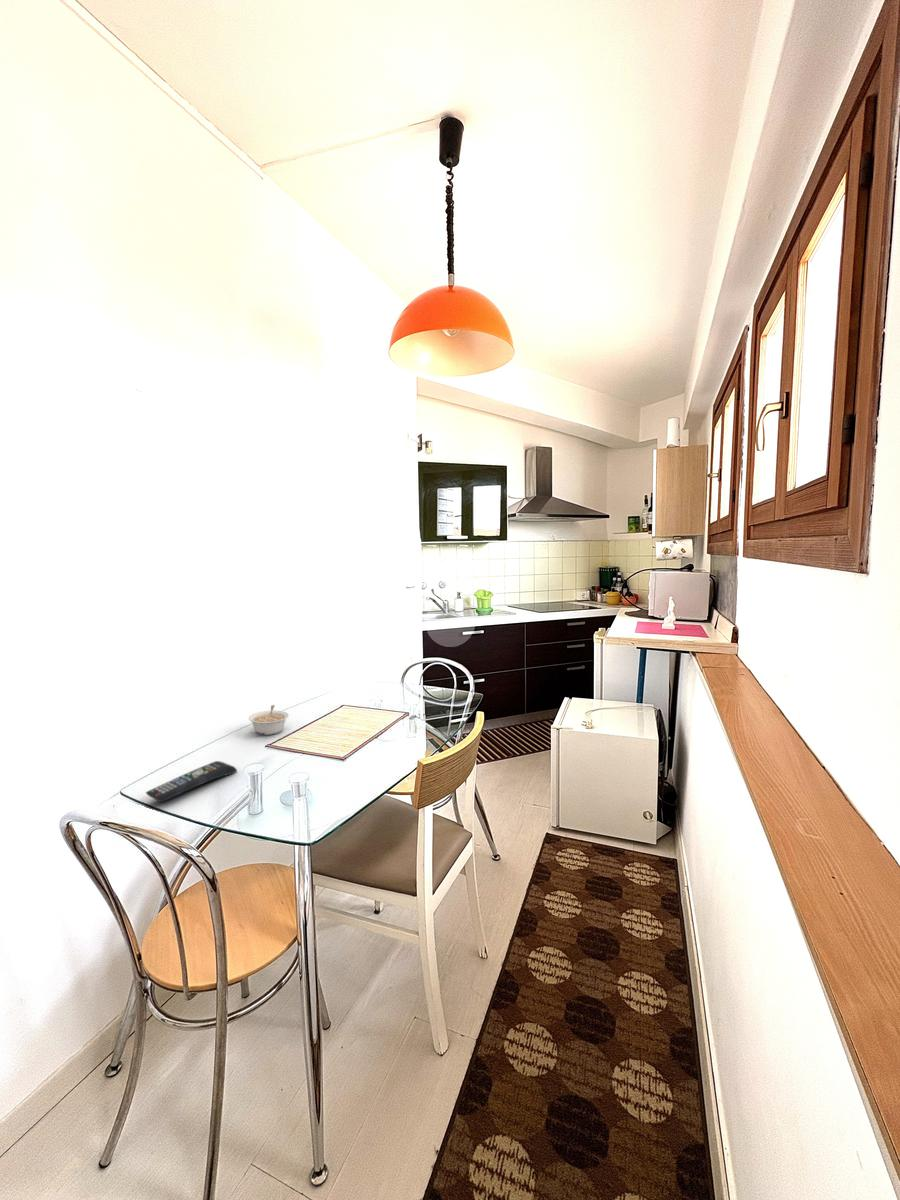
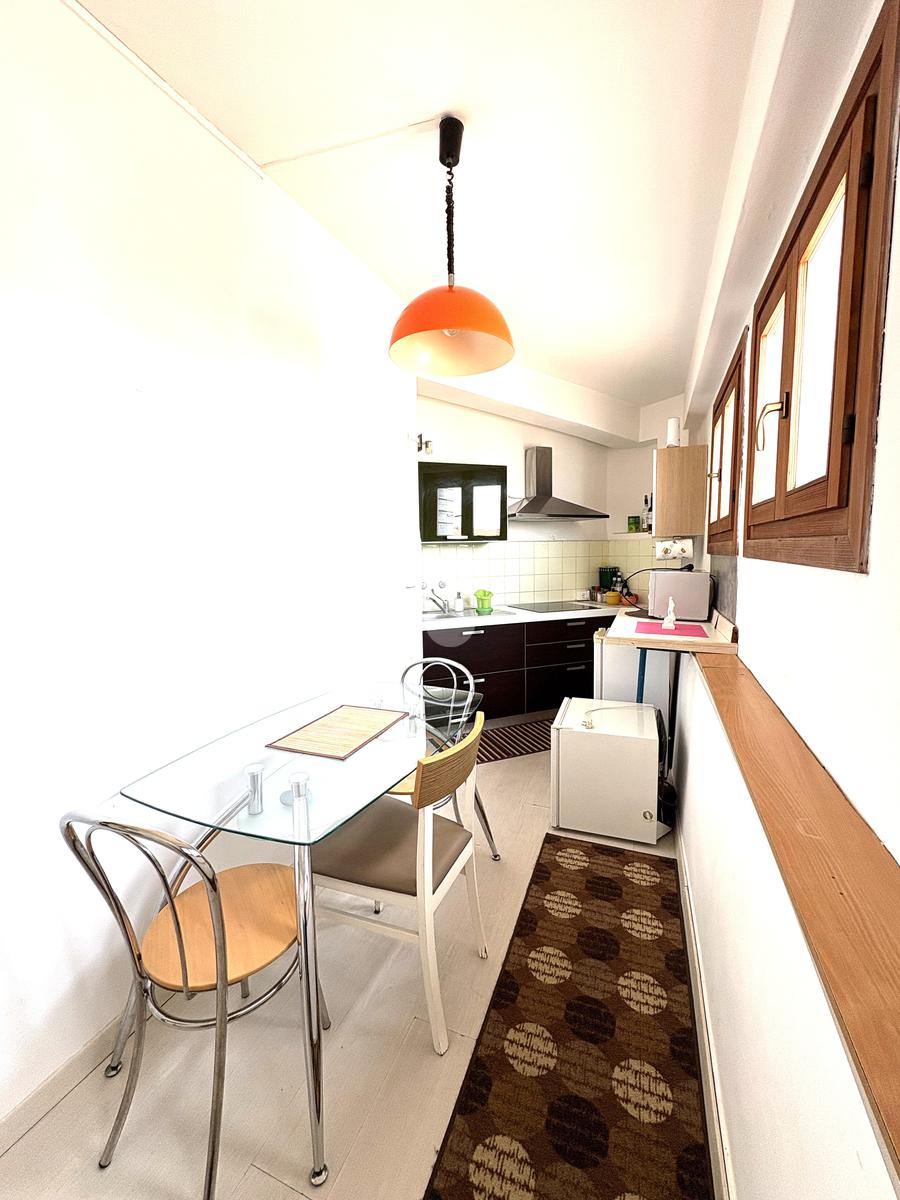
- legume (268, 721)
- remote control (194, 779)
